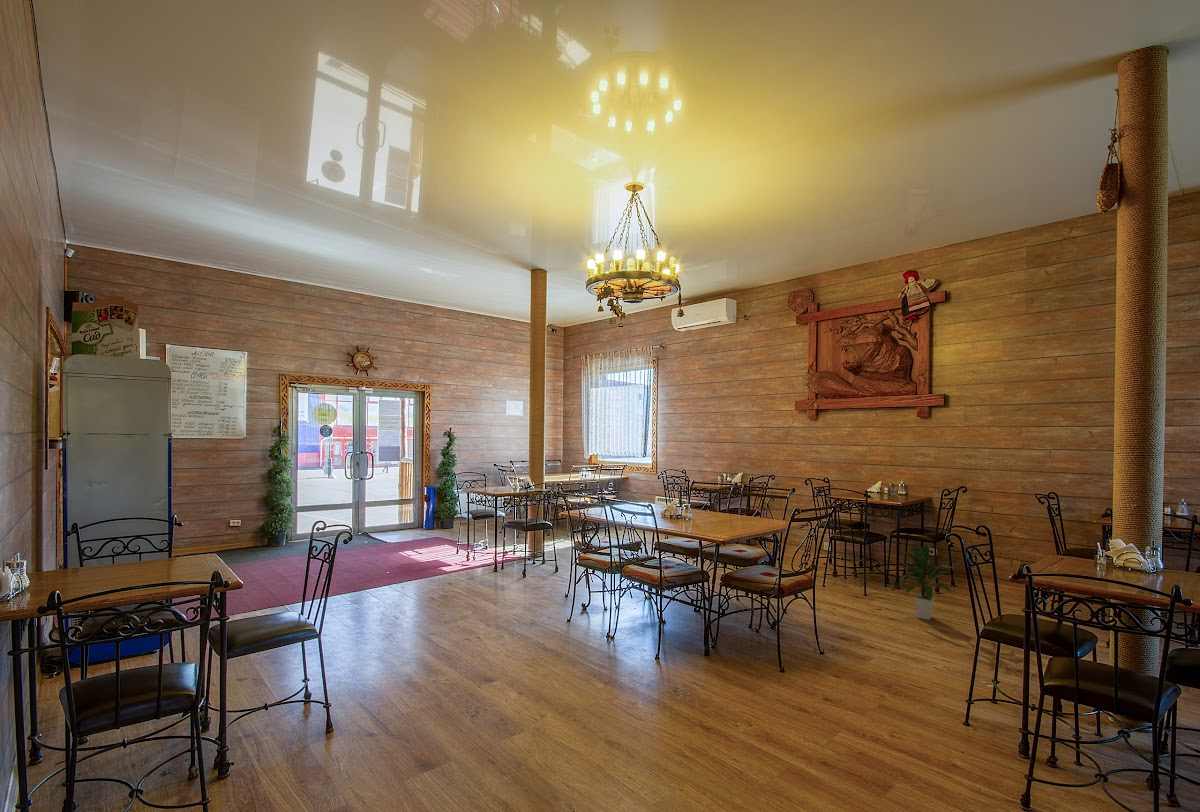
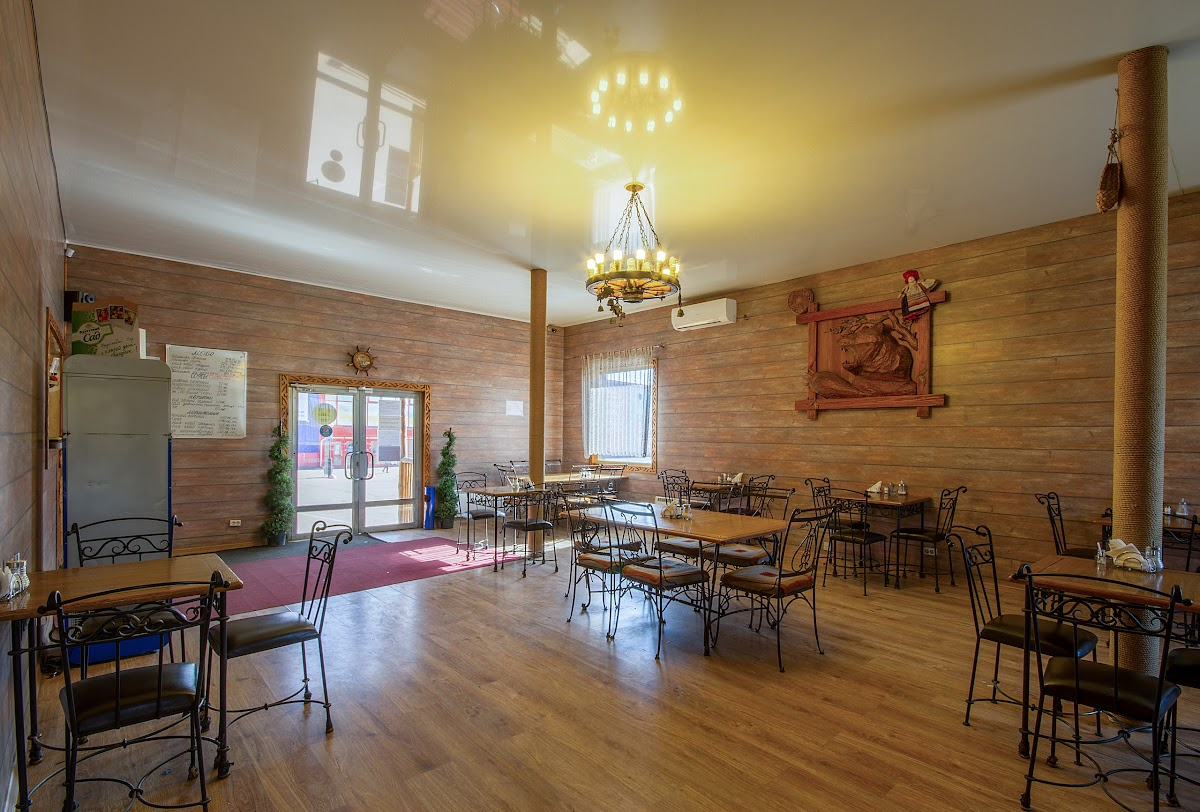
- indoor plant (922, 578)
